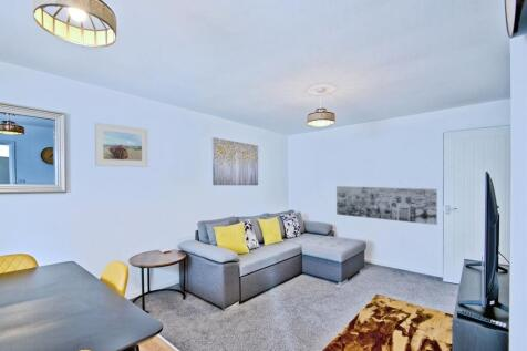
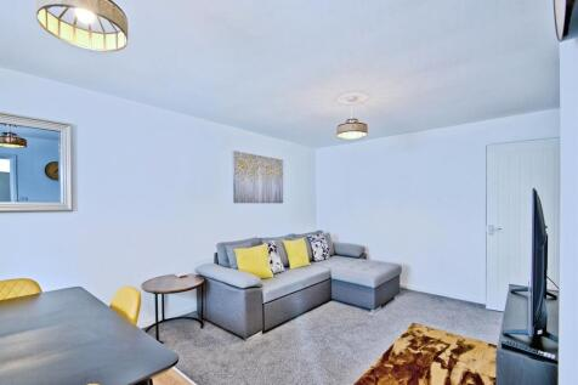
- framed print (123, 146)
- wall art (381, 203)
